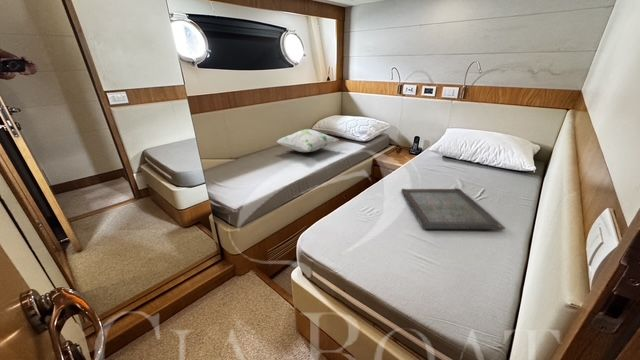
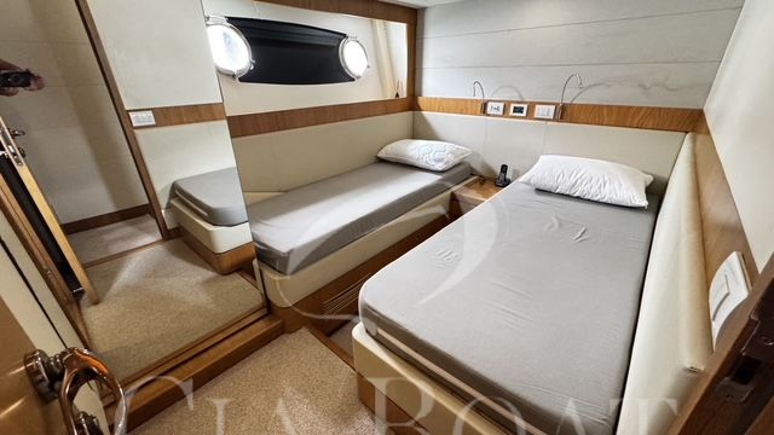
- serving tray (445, 206)
- decorative pillow (307, 140)
